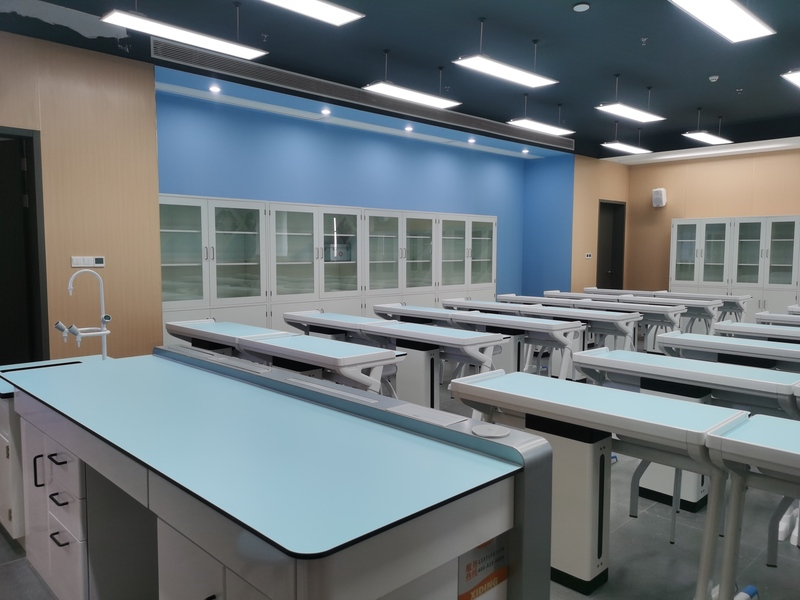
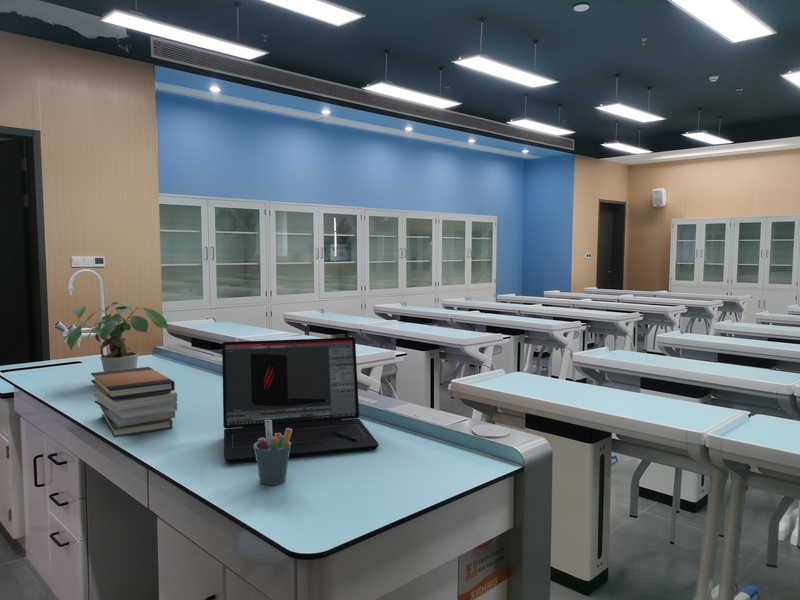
+ potted plant (109, 343)
+ pen holder (273, 452)
+ laptop (297, 393)
+ book stack (133, 399)
